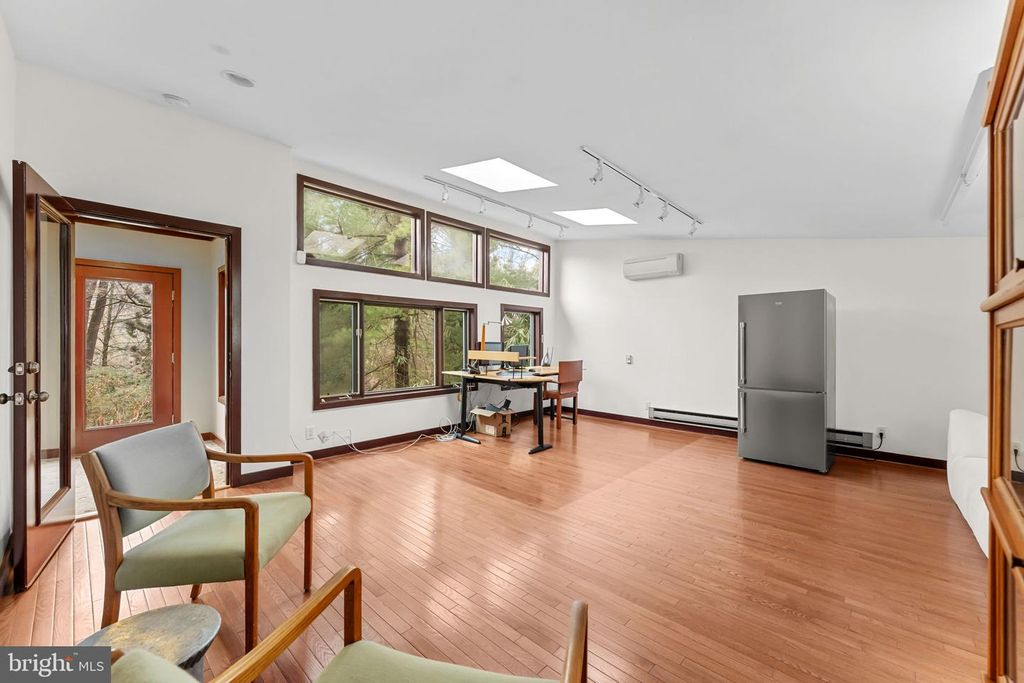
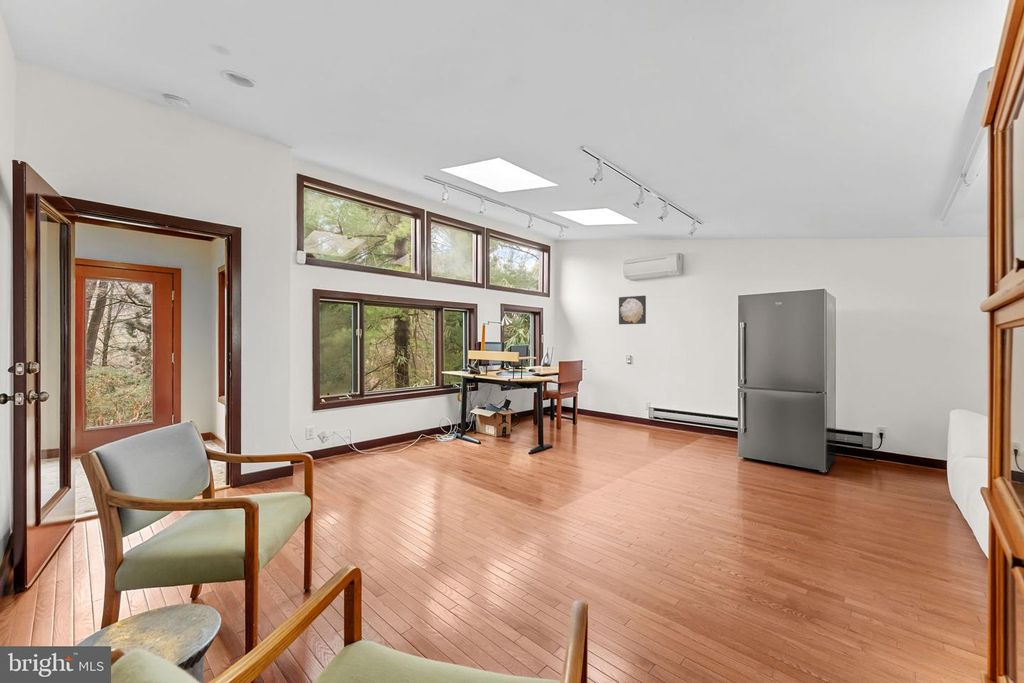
+ wall art (632, 310)
